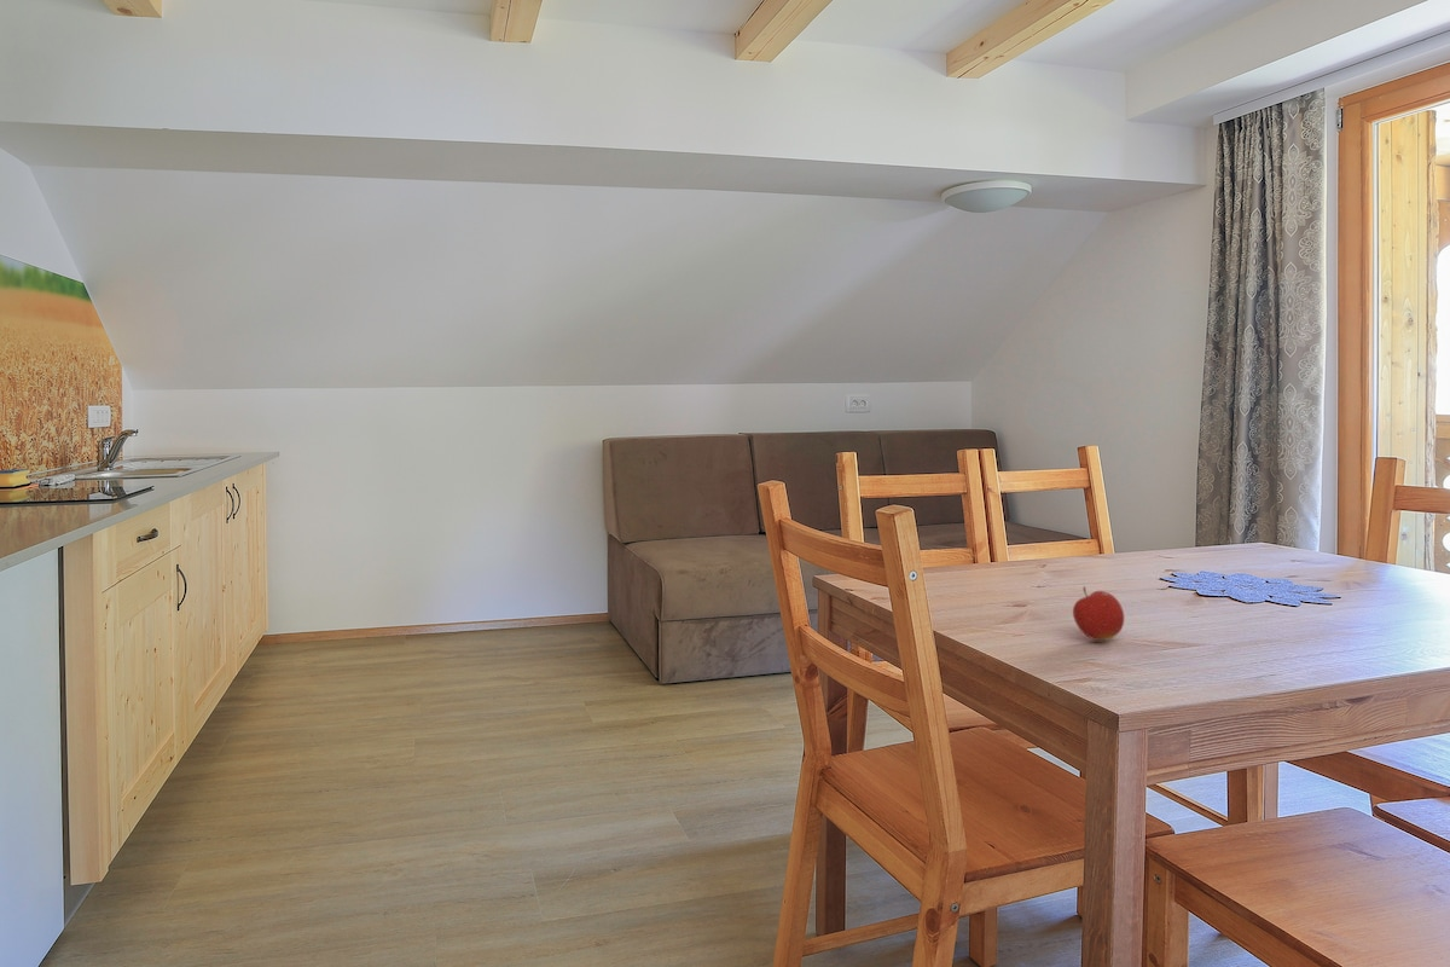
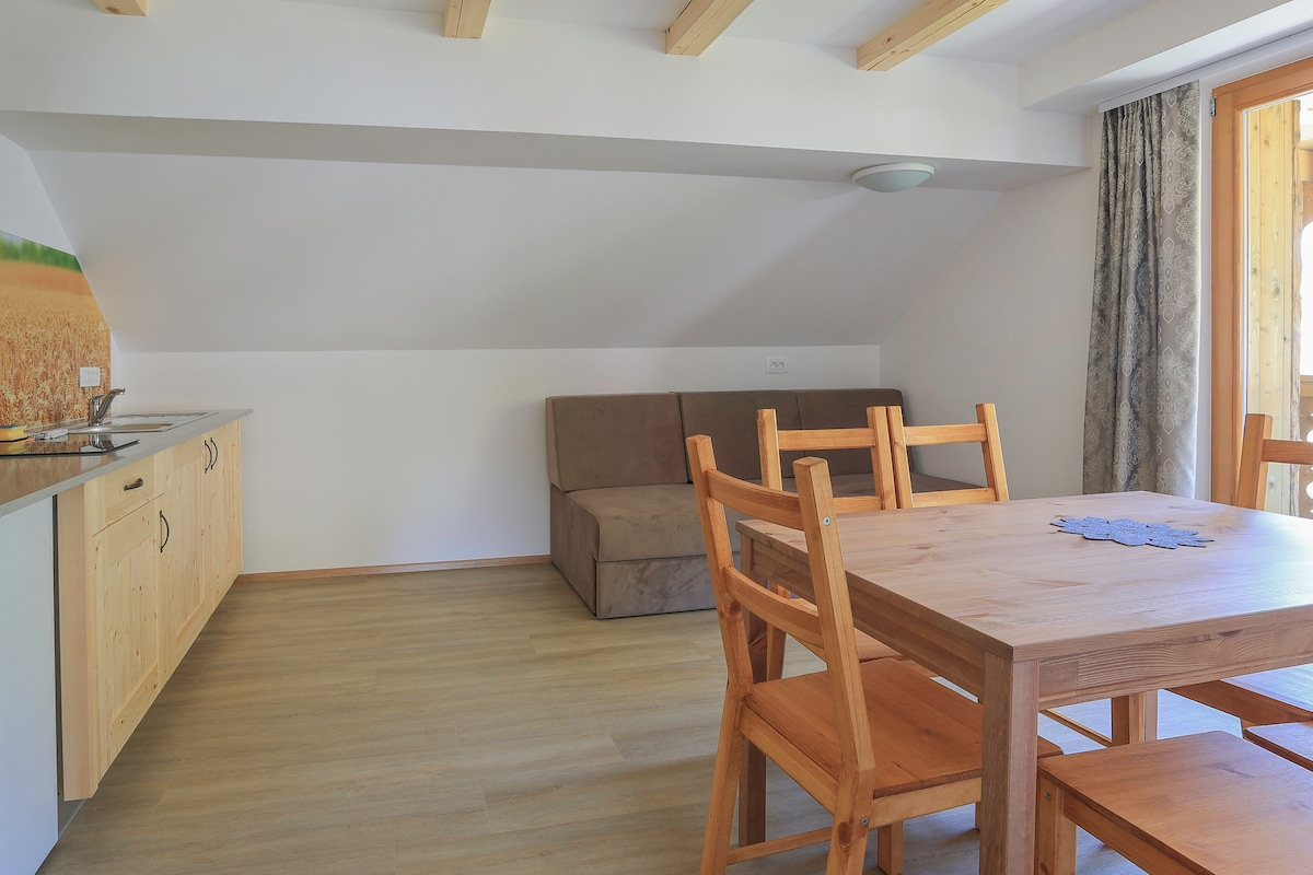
- fruit (1097, 613)
